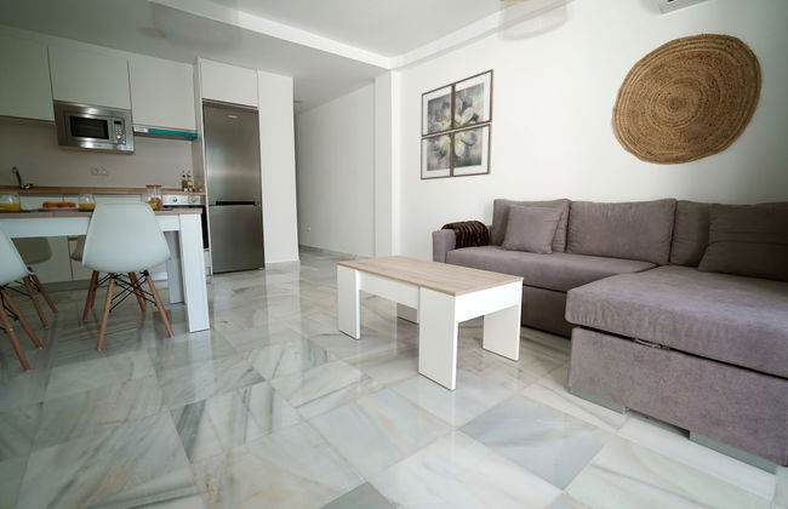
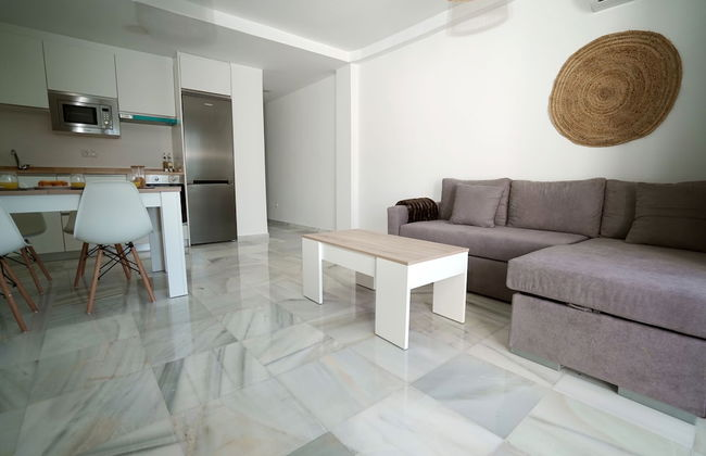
- wall art (453, 131)
